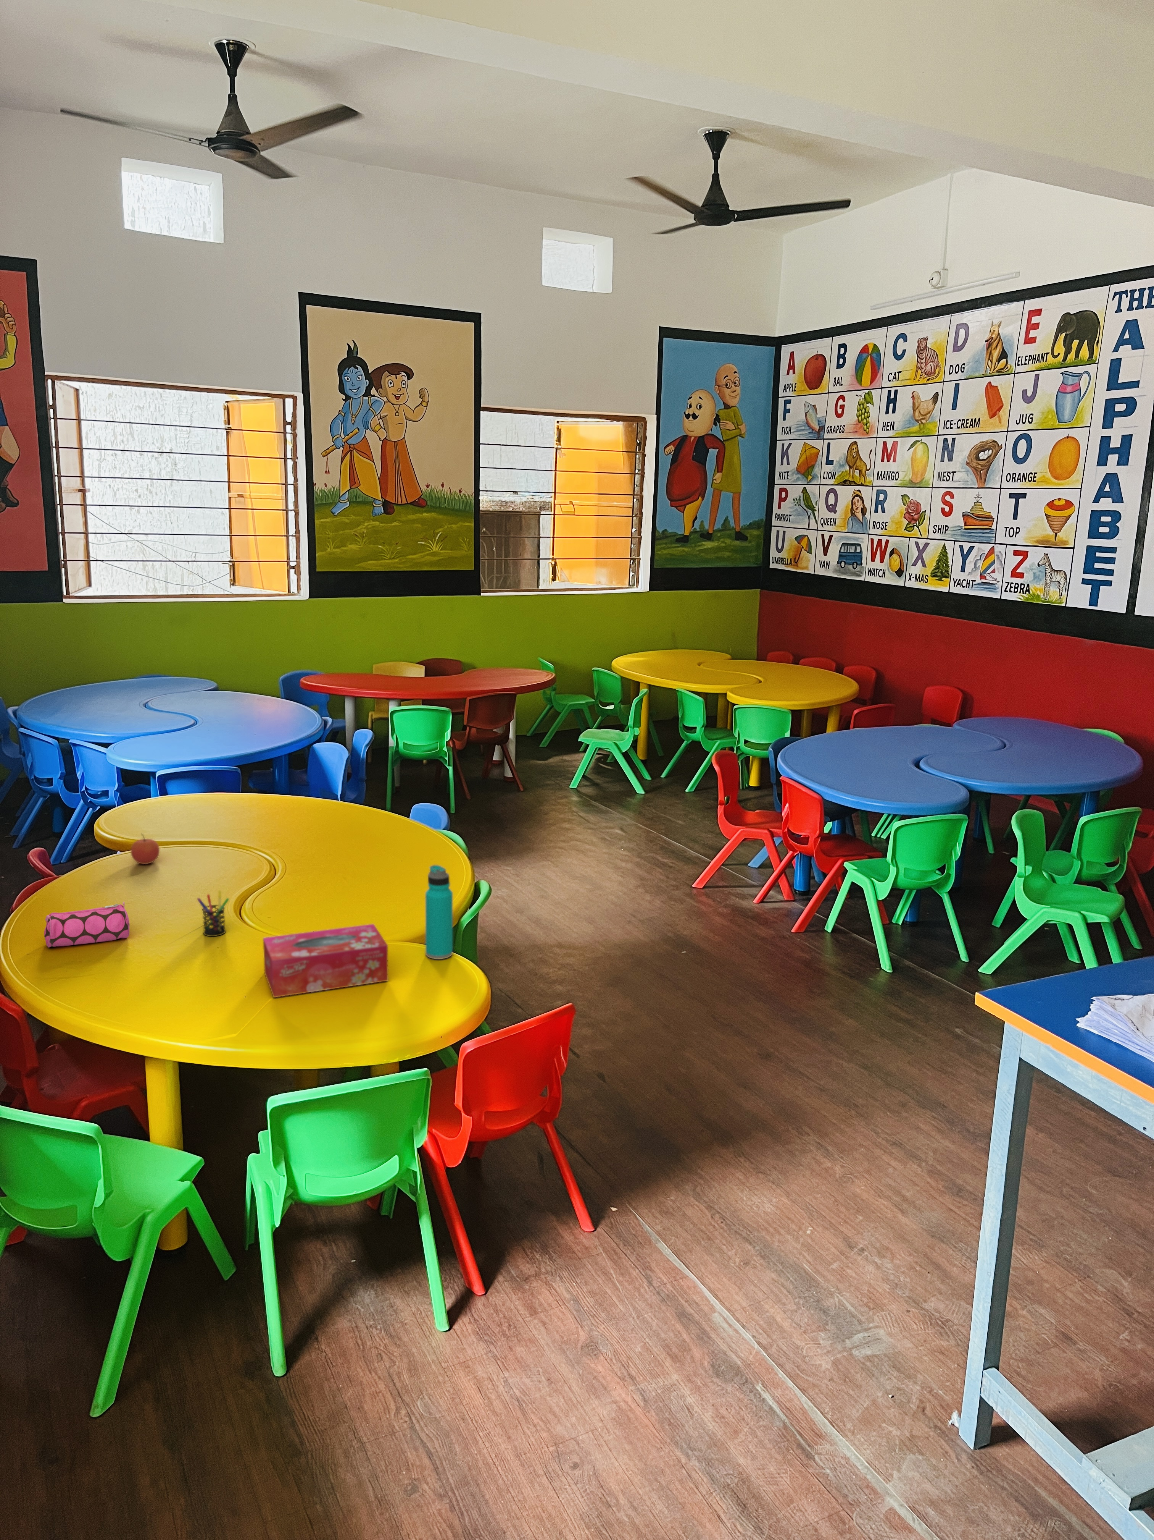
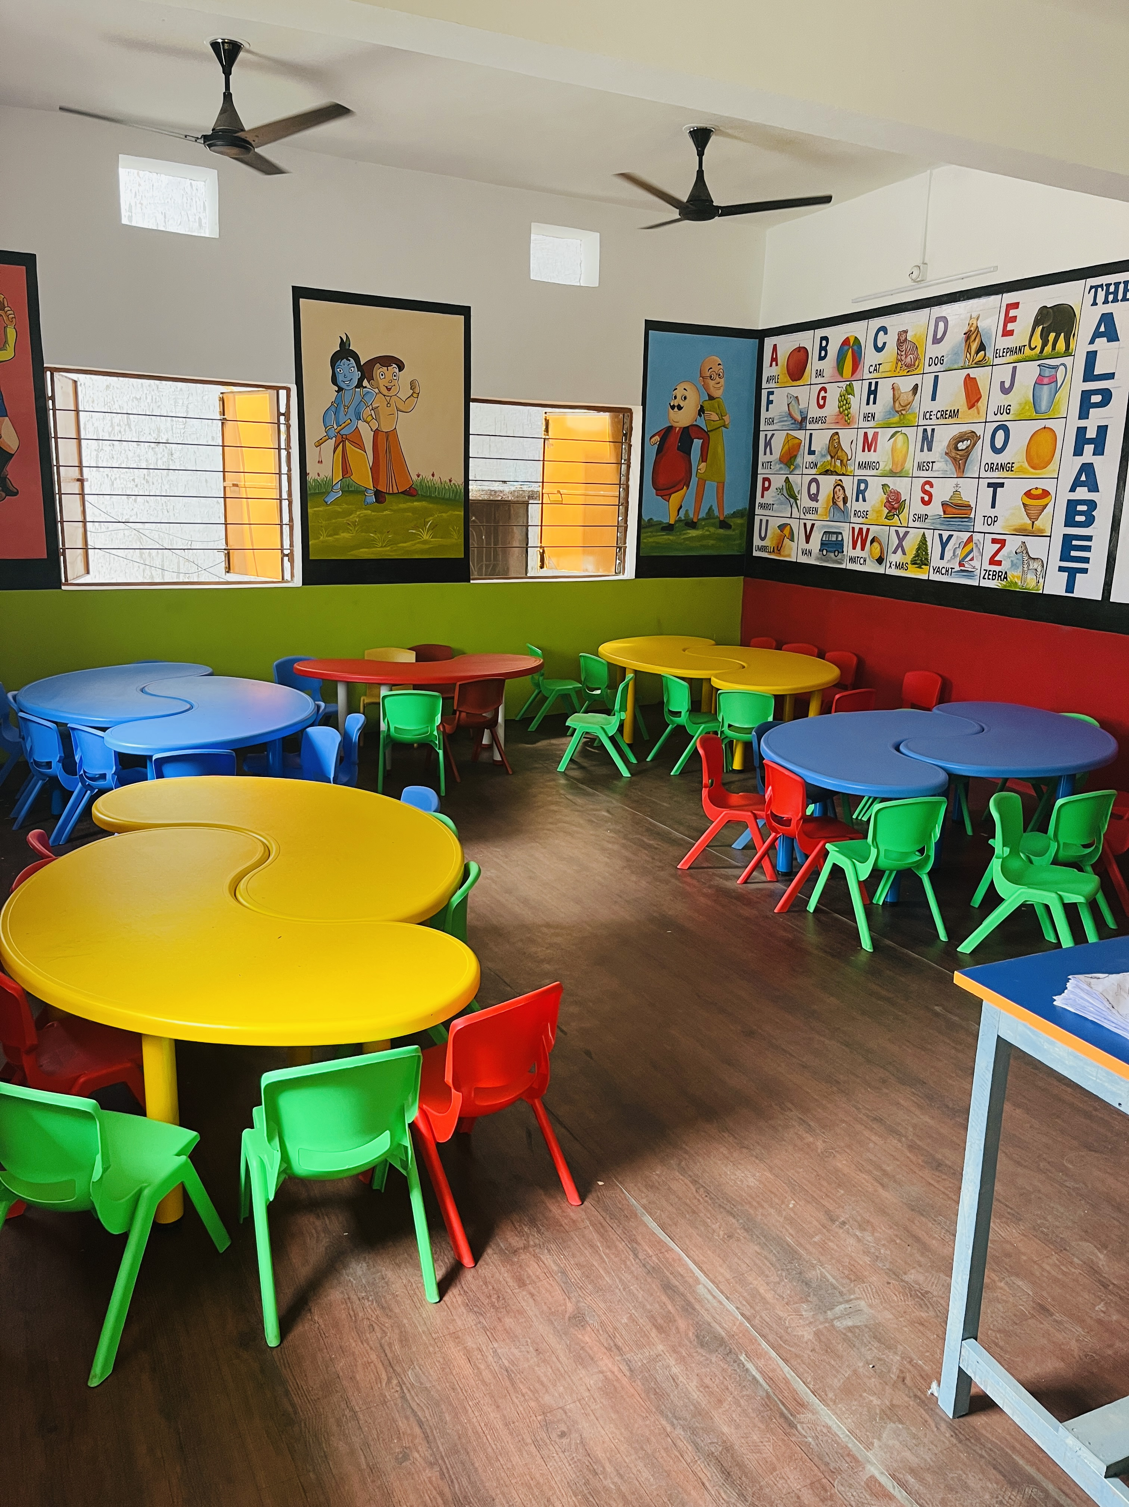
- pen holder (216, 912)
- apple (145, 848)
- pencil case (86, 925)
- tissue box (326, 959)
- water bottle (439, 912)
